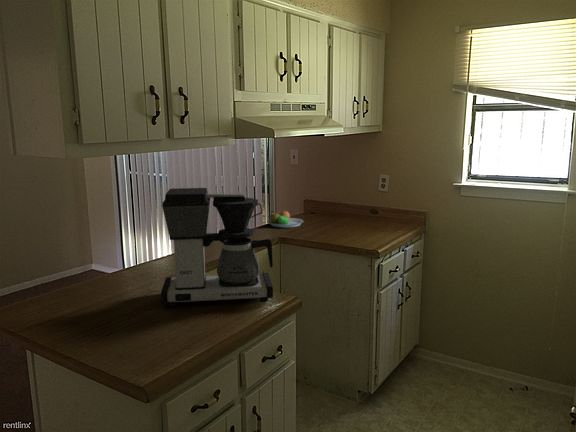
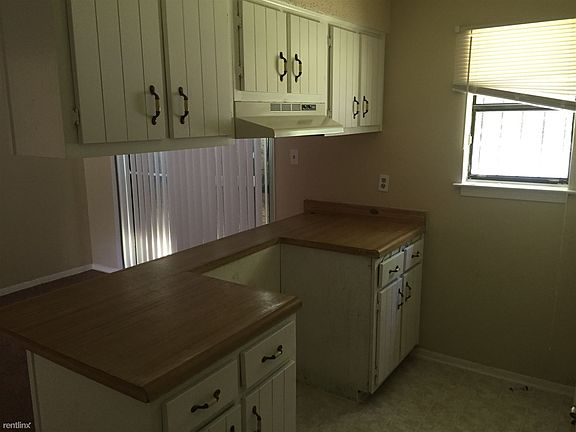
- coffee maker (220, 241)
- fruit bowl (284, 217)
